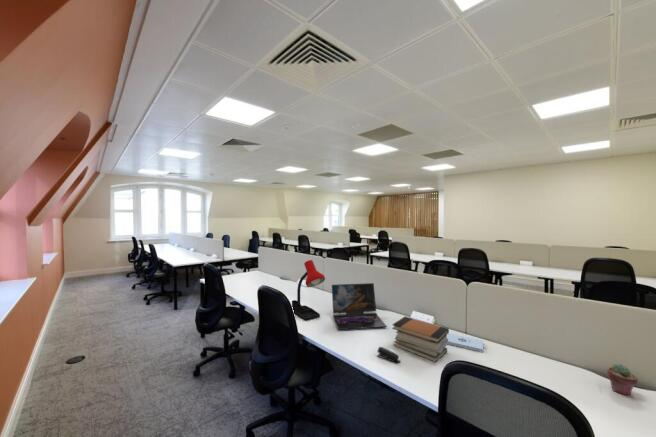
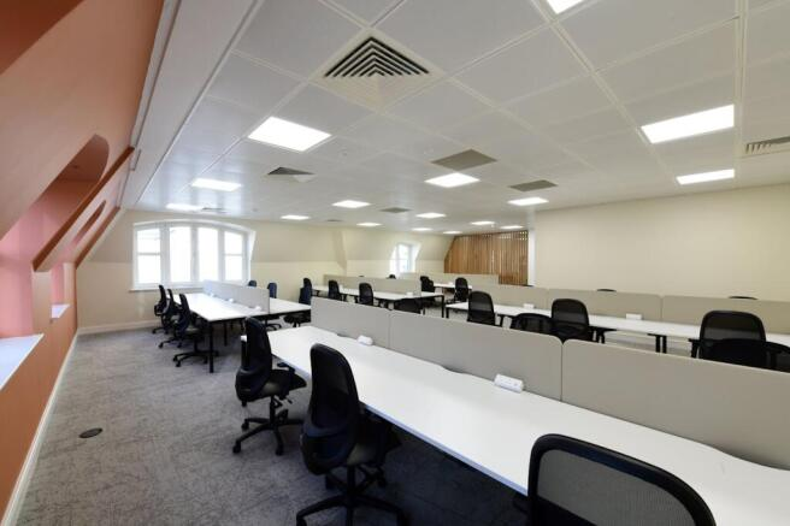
- potted succulent (621, 378)
- stapler (388, 354)
- book stack (420, 337)
- notepad (463, 341)
- desk lamp (307, 286)
- laptop (357, 305)
